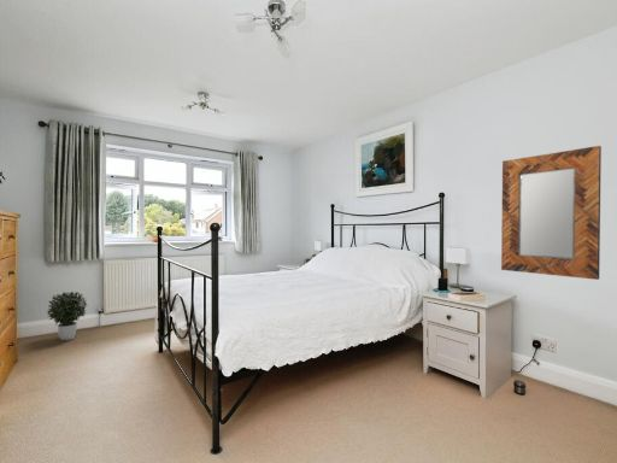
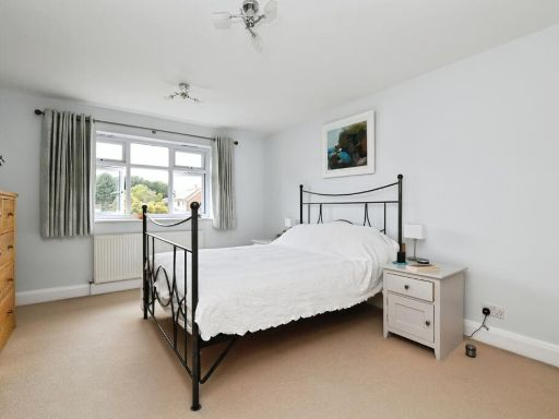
- potted plant (67, 315)
- home mirror (546, 213)
